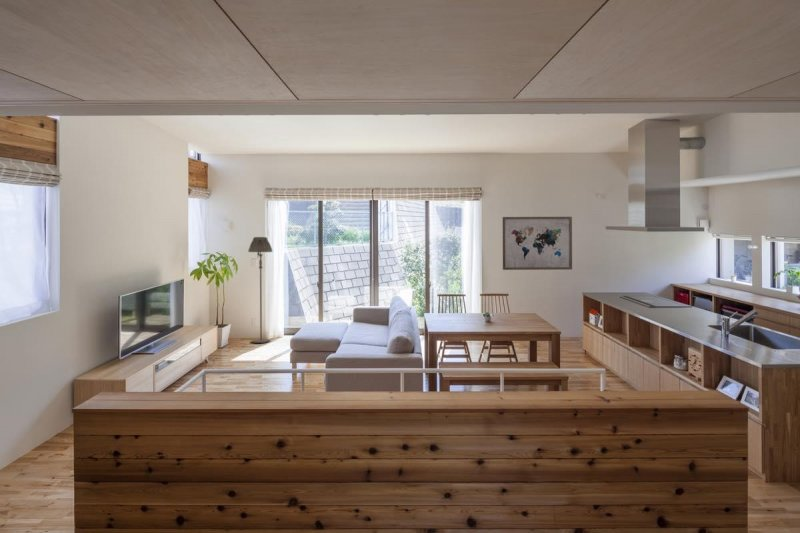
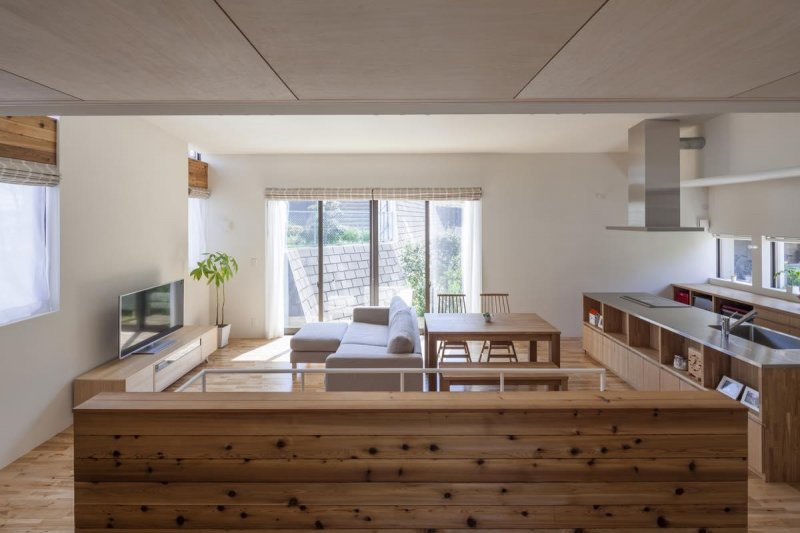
- wall art (537, 243)
- floor lamp (260, 289)
